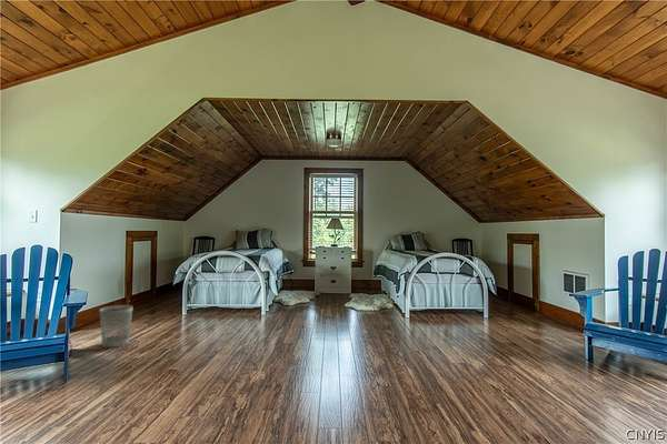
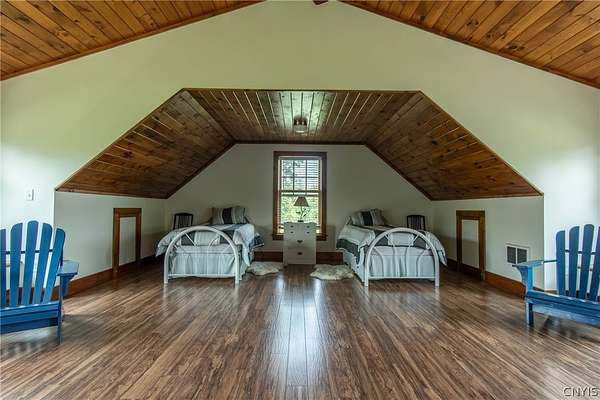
- wastebasket (116, 325)
